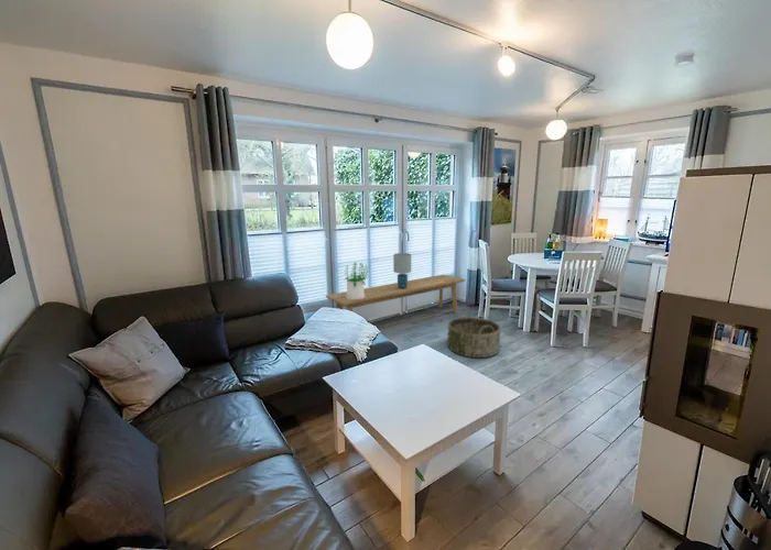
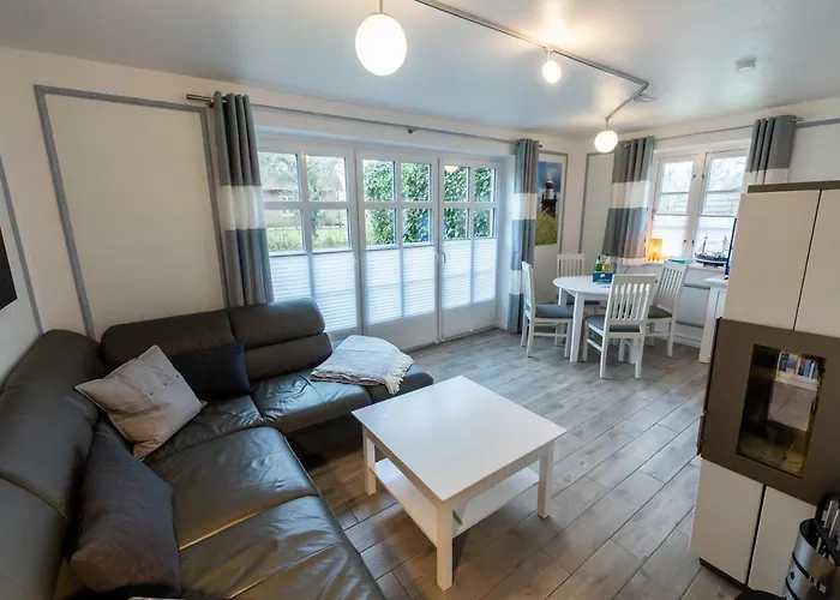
- basket (474, 332)
- lamp (402, 271)
- potted plant (357, 279)
- bench (401, 297)
